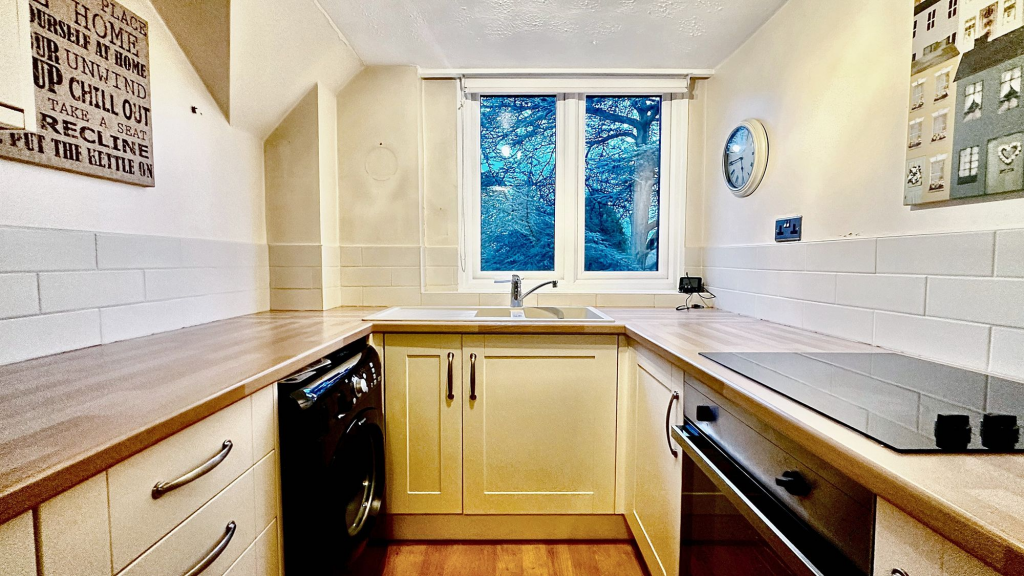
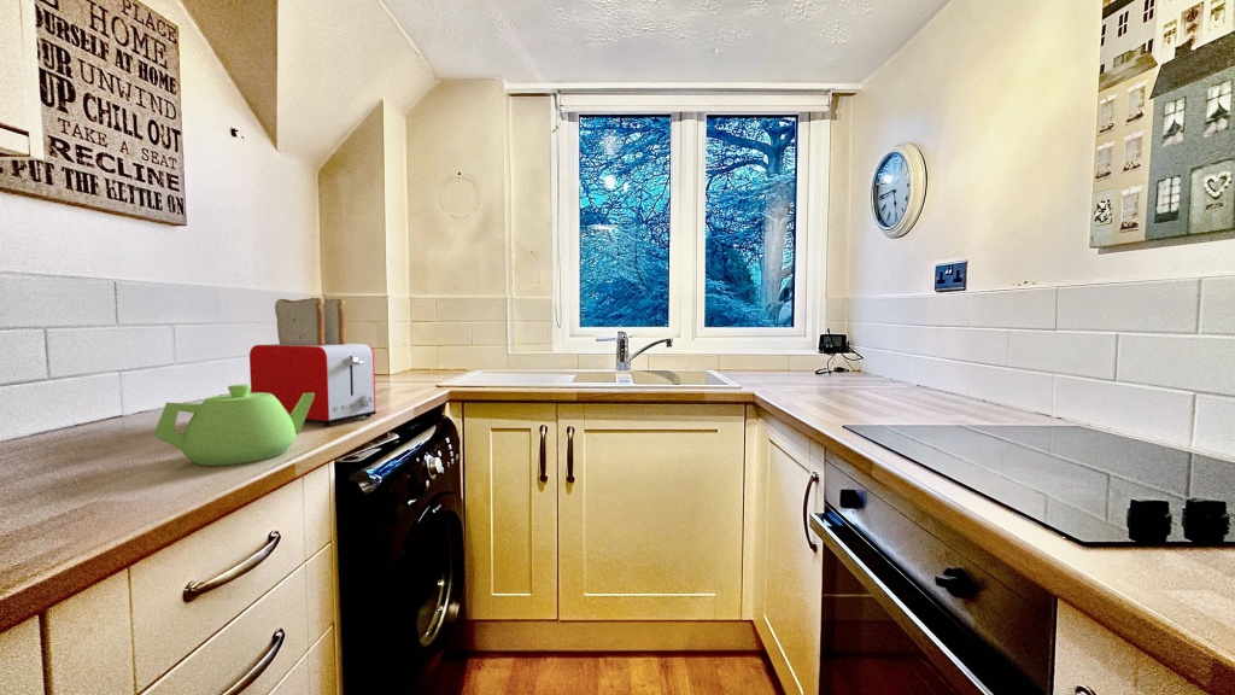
+ toaster (315, 358)
+ teapot (241, 420)
